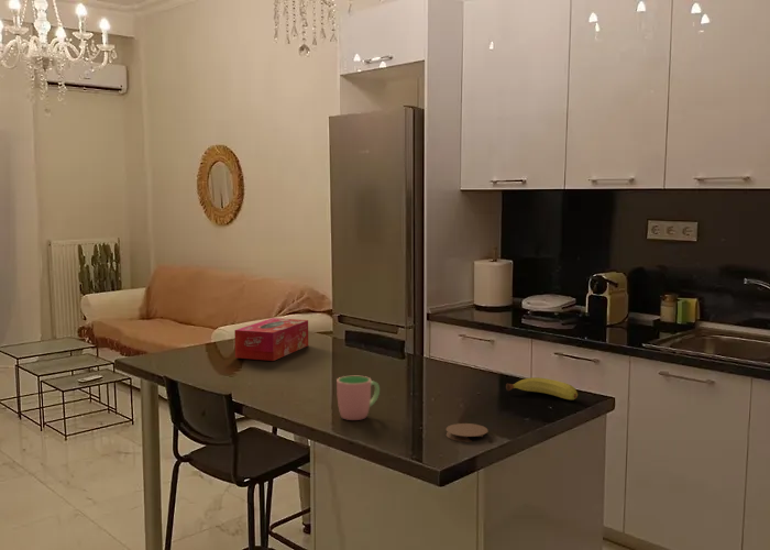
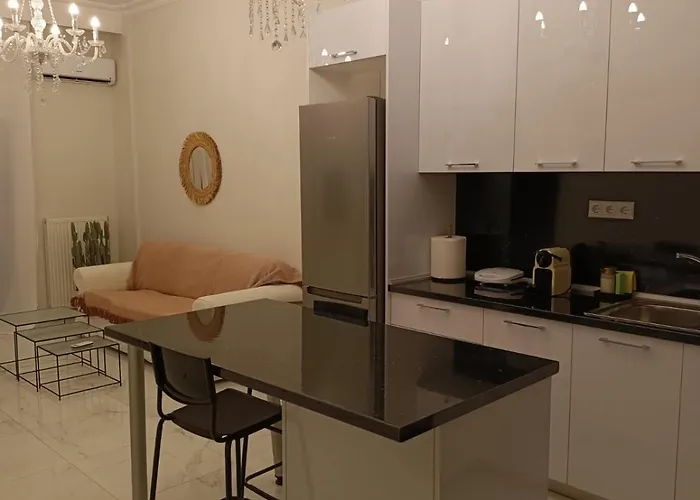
- fruit (543, 388)
- coaster (466, 432)
- cup (359, 397)
- tissue box (273, 338)
